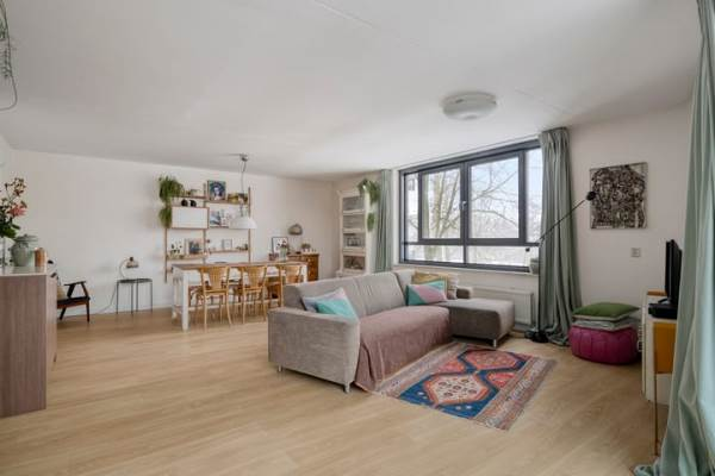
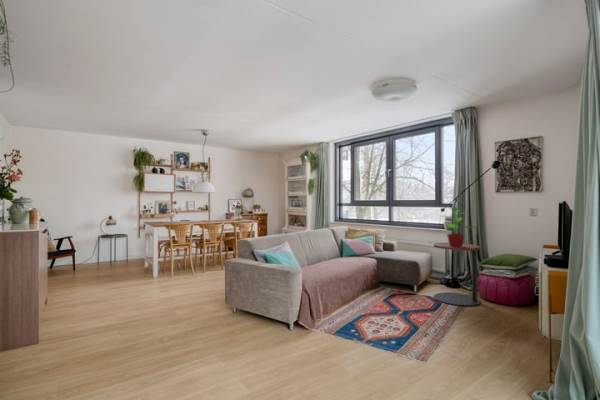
+ side table (472, 272)
+ potted plant (455, 224)
